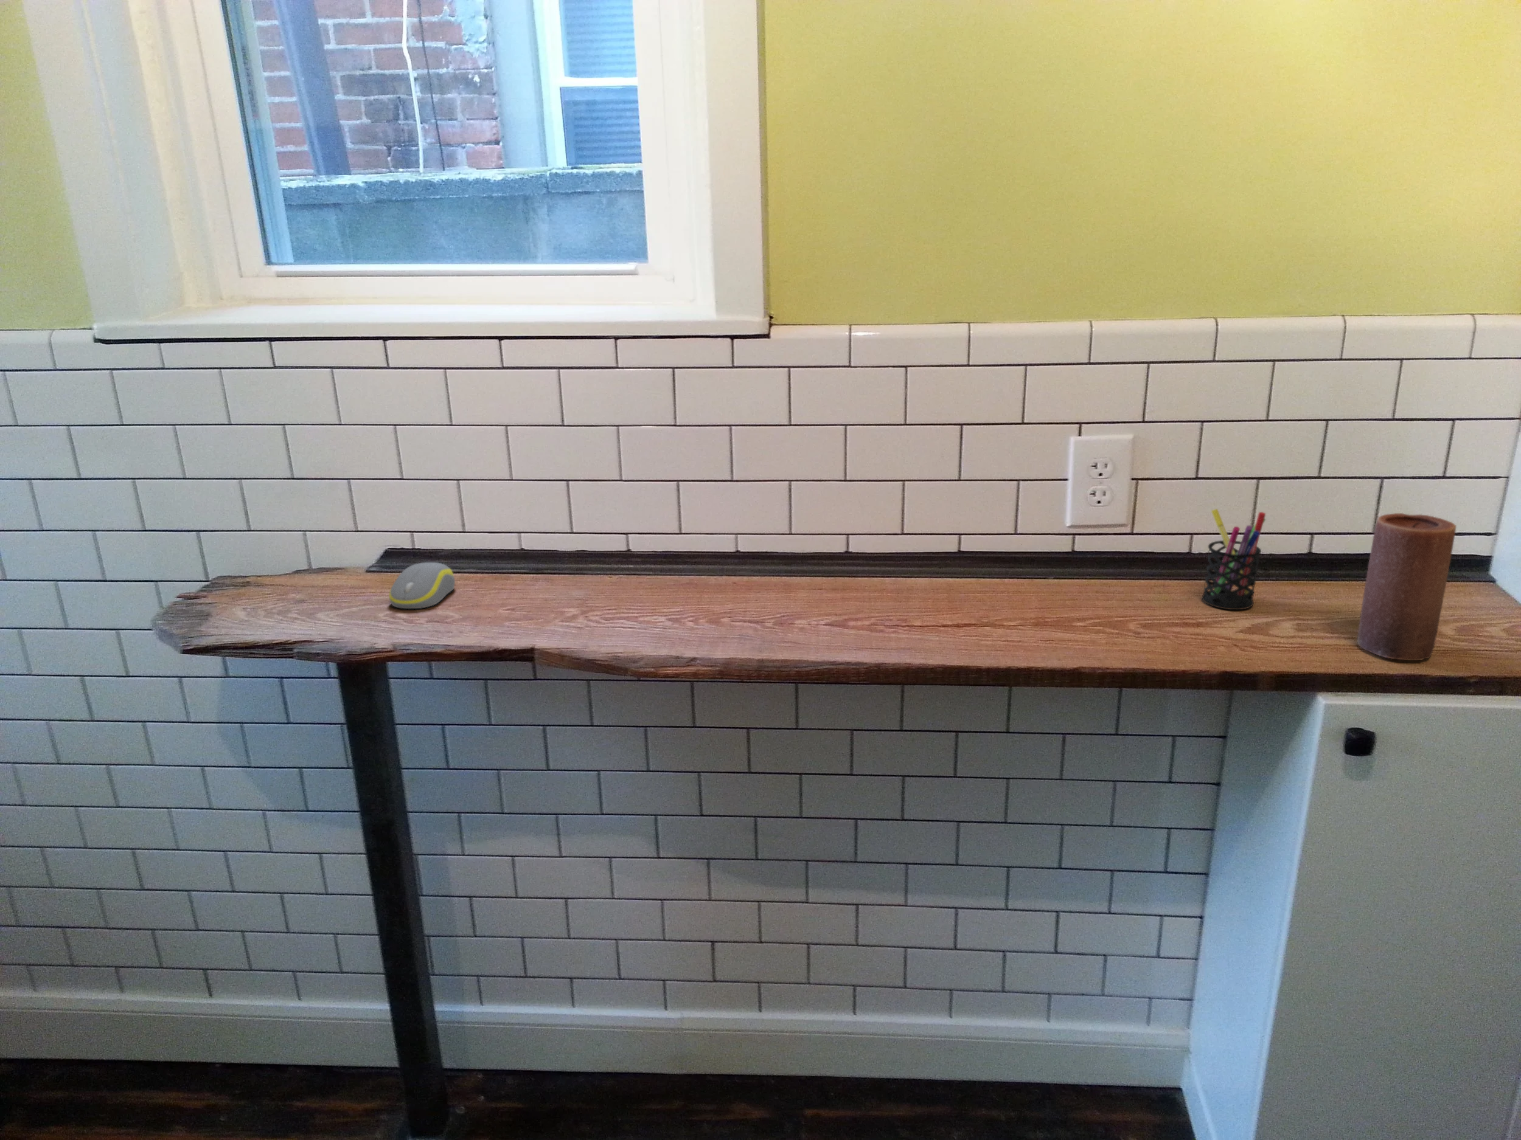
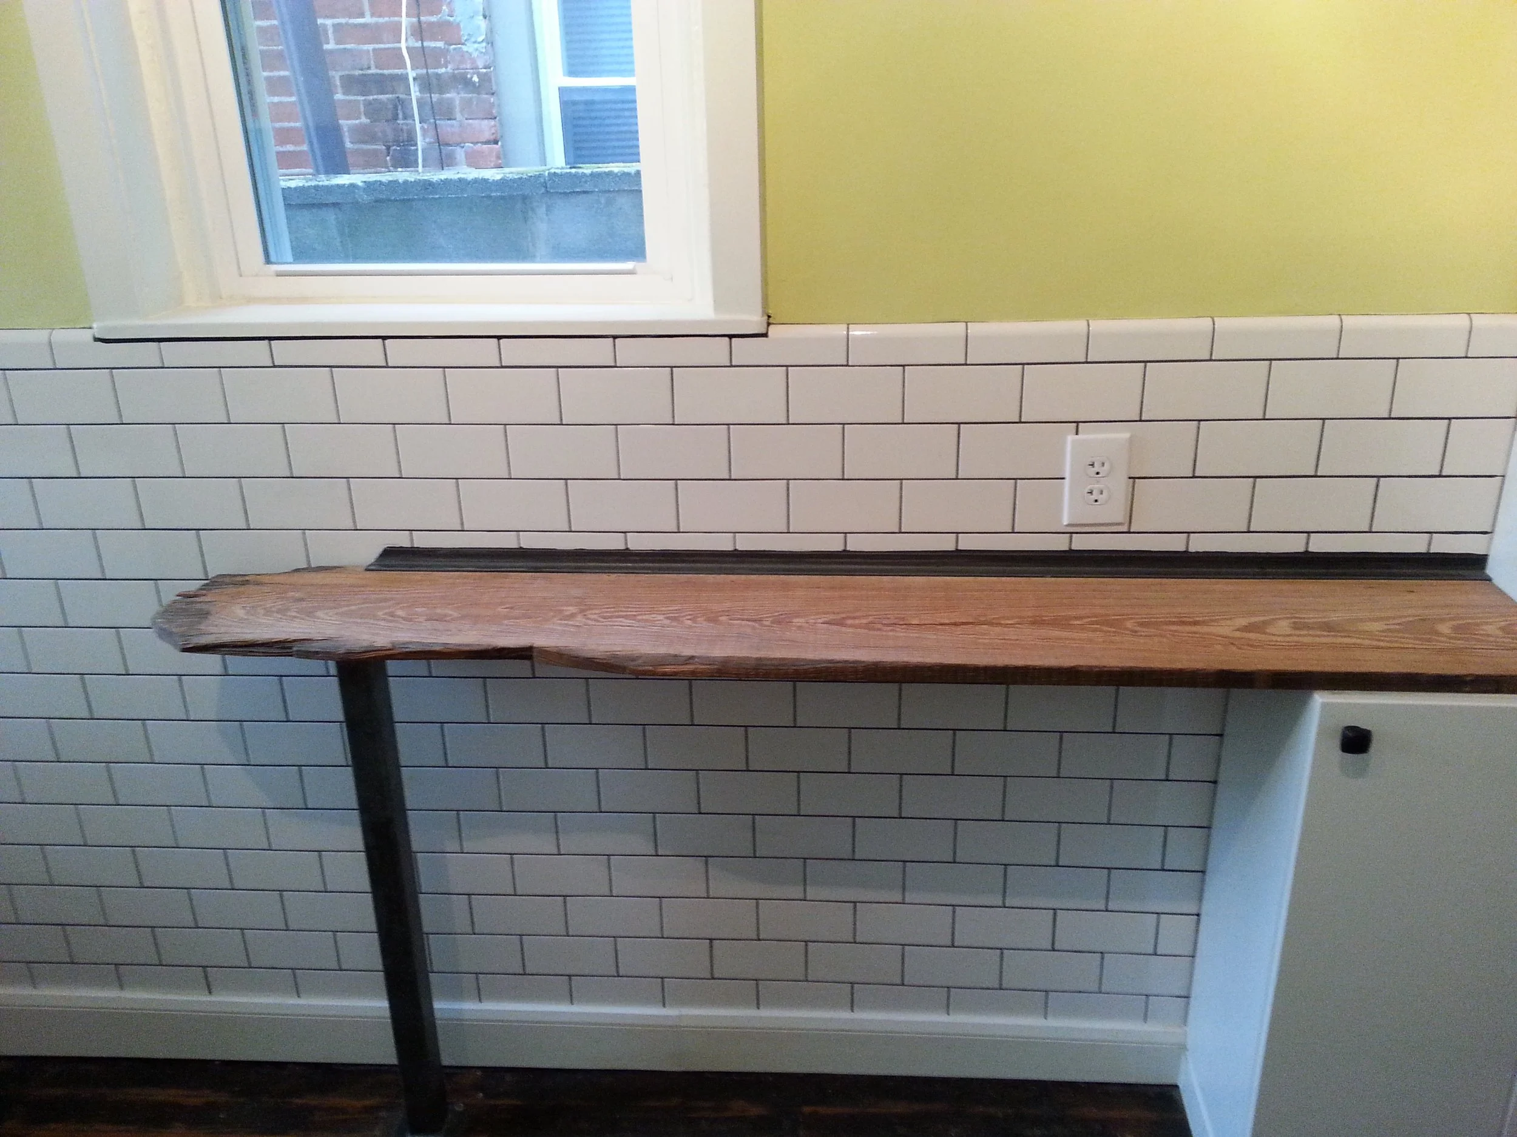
- computer mouse (423, 582)
- pen holder (1240, 554)
- candle (1404, 586)
